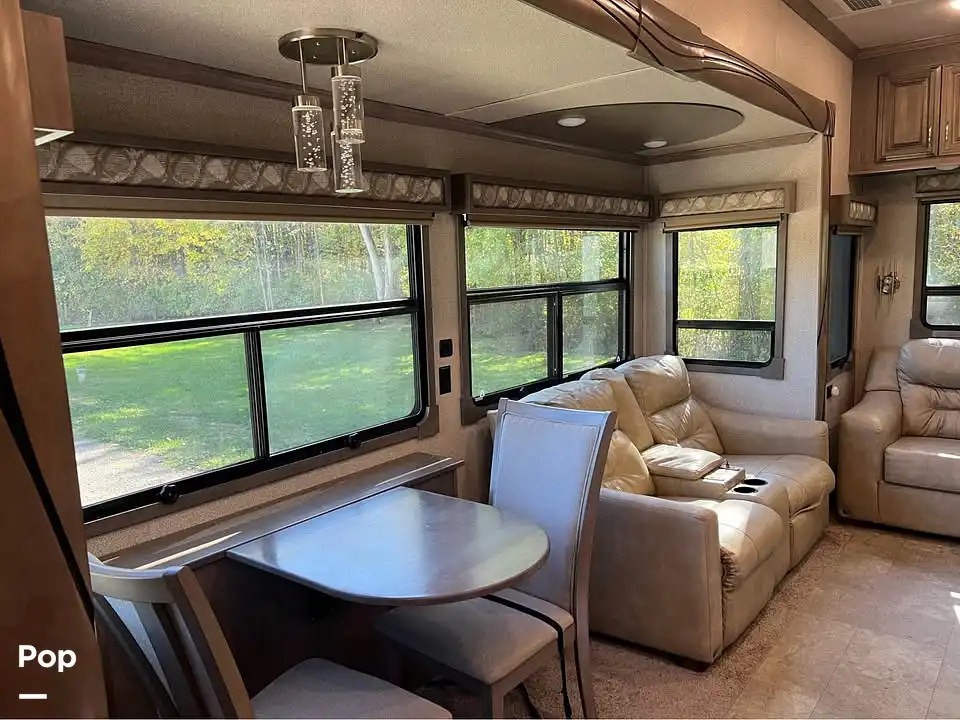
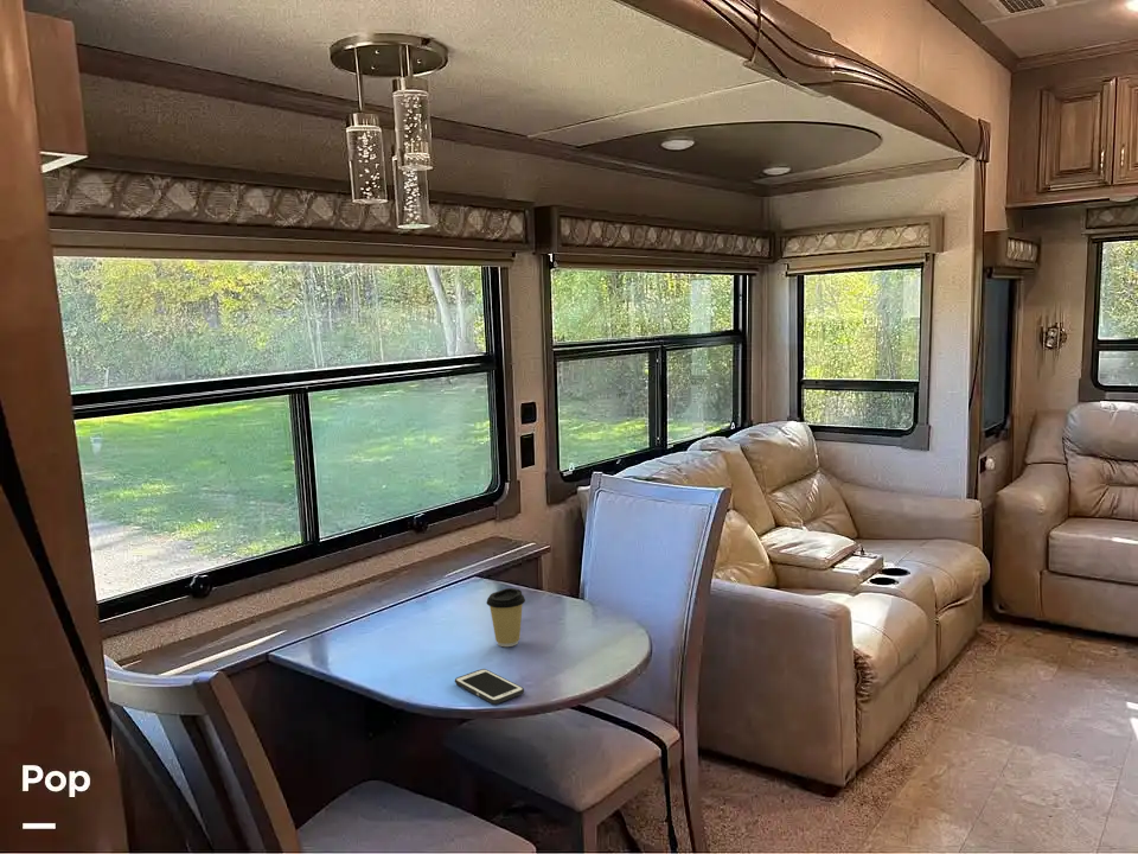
+ coffee cup (506, 618)
+ cell phone (488, 686)
